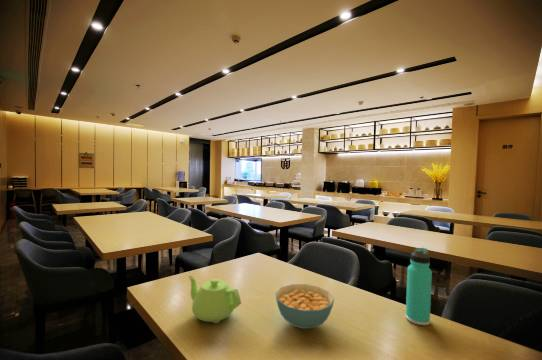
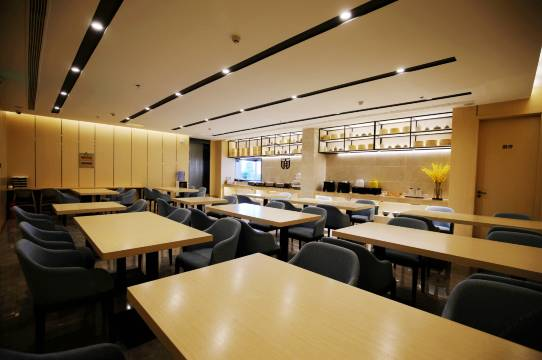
- cereal bowl (303, 309)
- thermos bottle (418, 284)
- teapot (212, 297)
